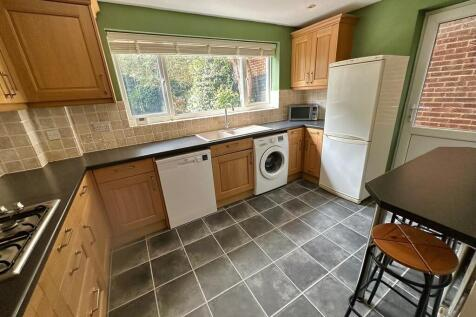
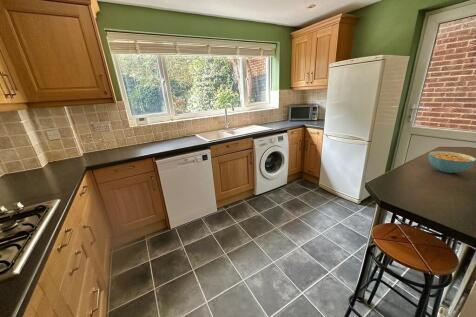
+ cereal bowl (448, 163)
